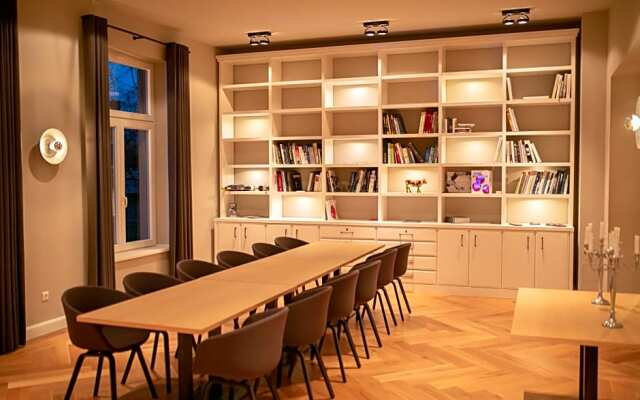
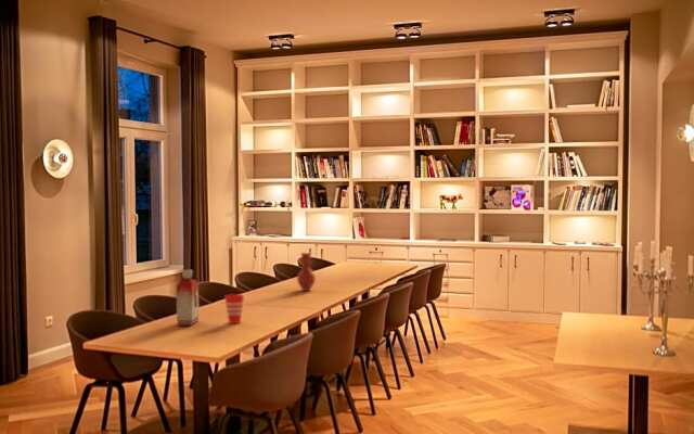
+ cup (234, 308)
+ vase (306, 270)
+ bottle (188, 296)
